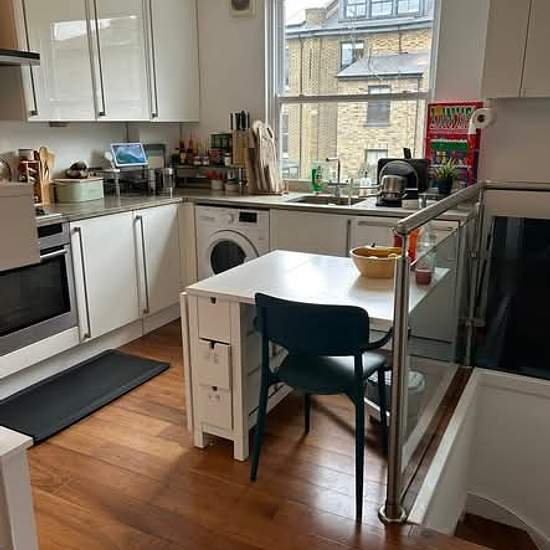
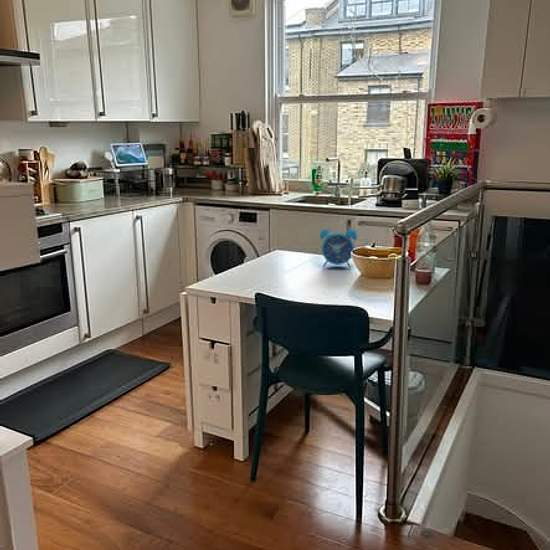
+ alarm clock (338, 245)
